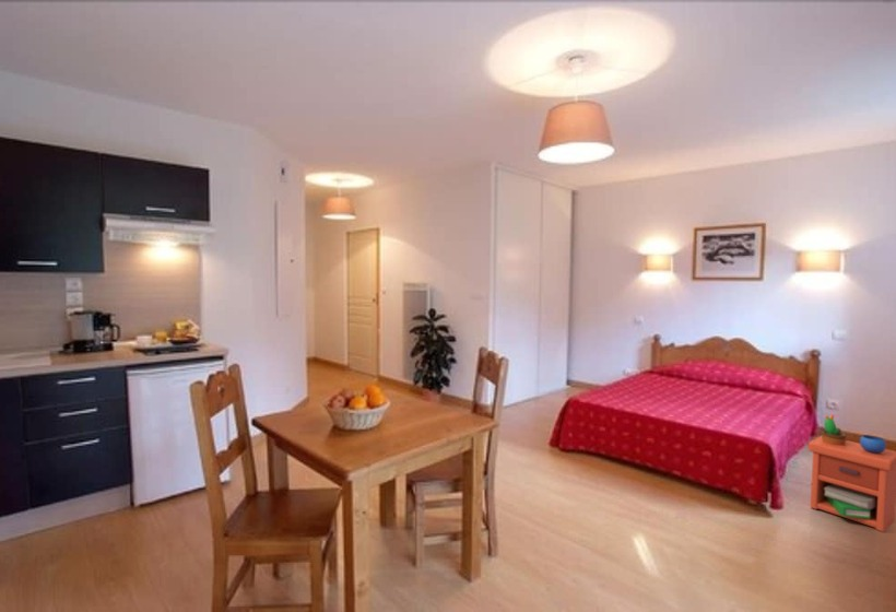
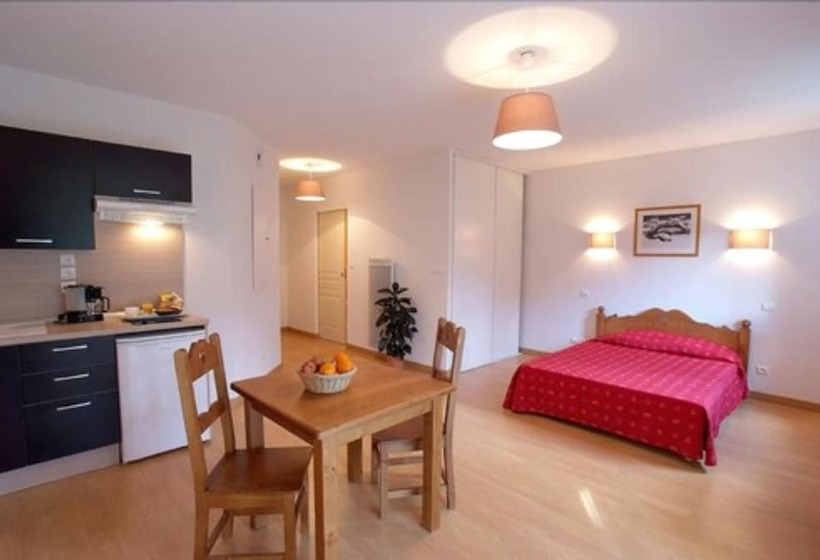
- nightstand (851, 467)
